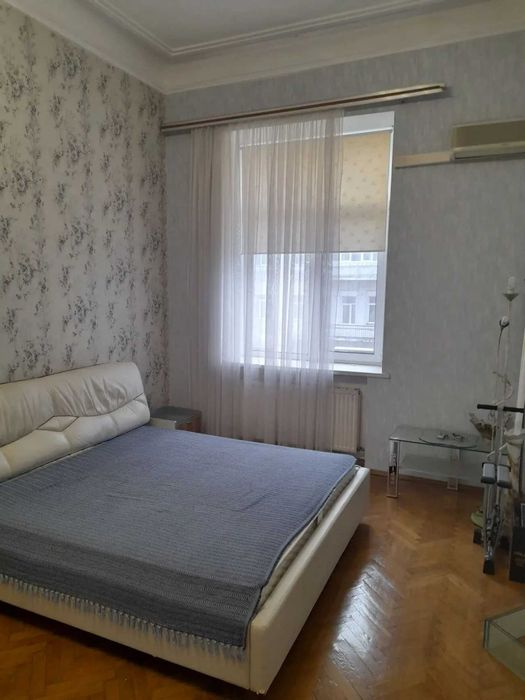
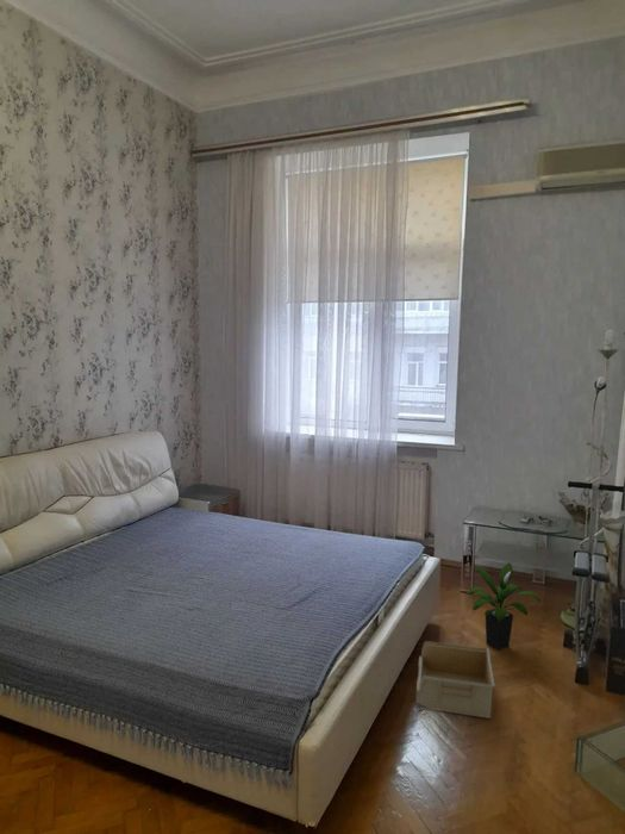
+ storage bin (454, 676)
+ potted plant (500, 608)
